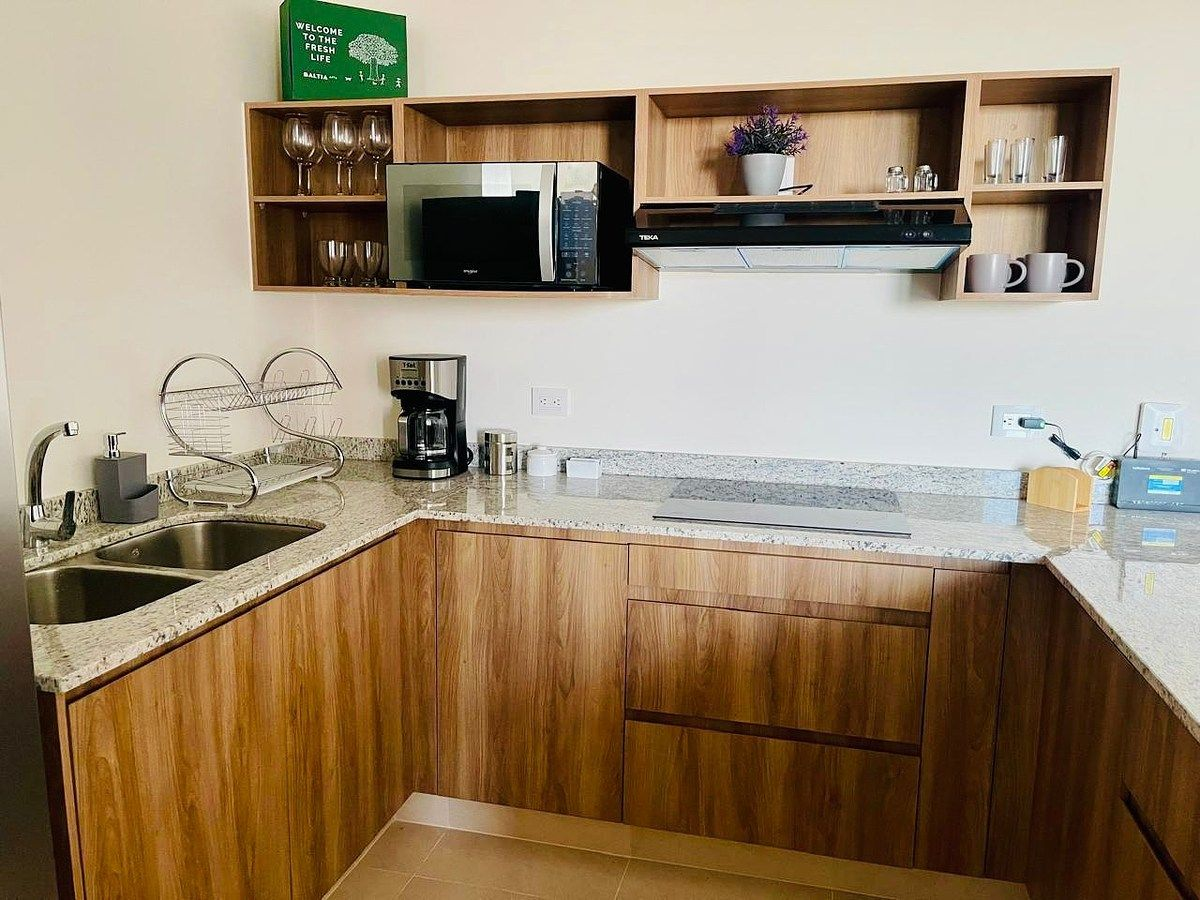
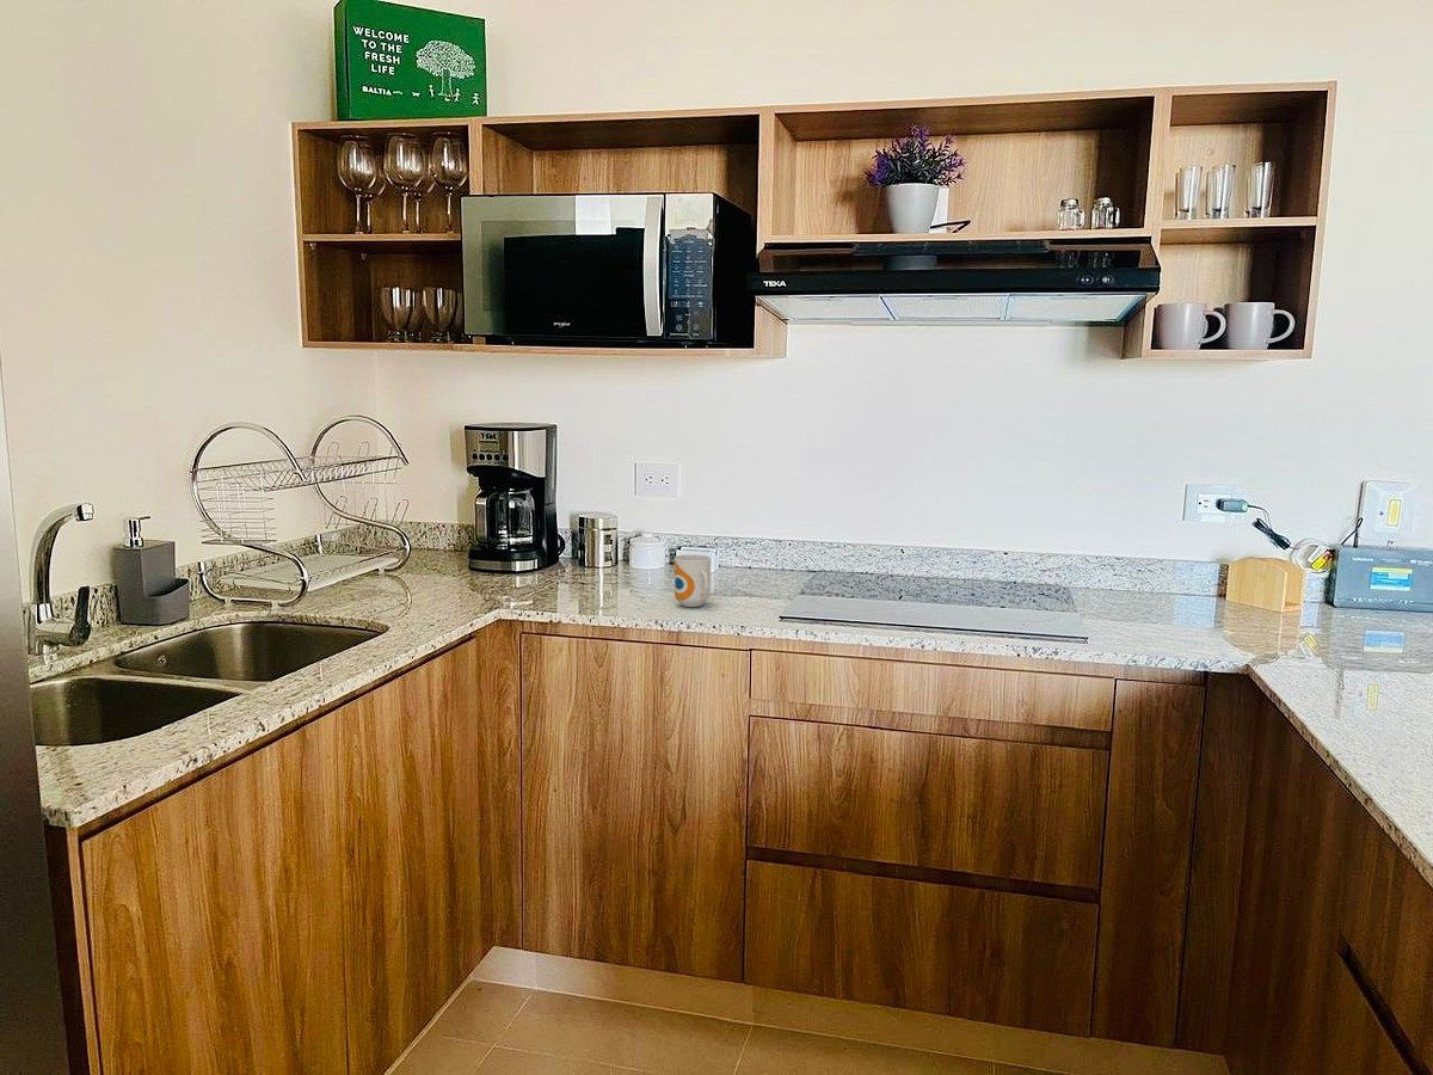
+ mug (691, 582)
